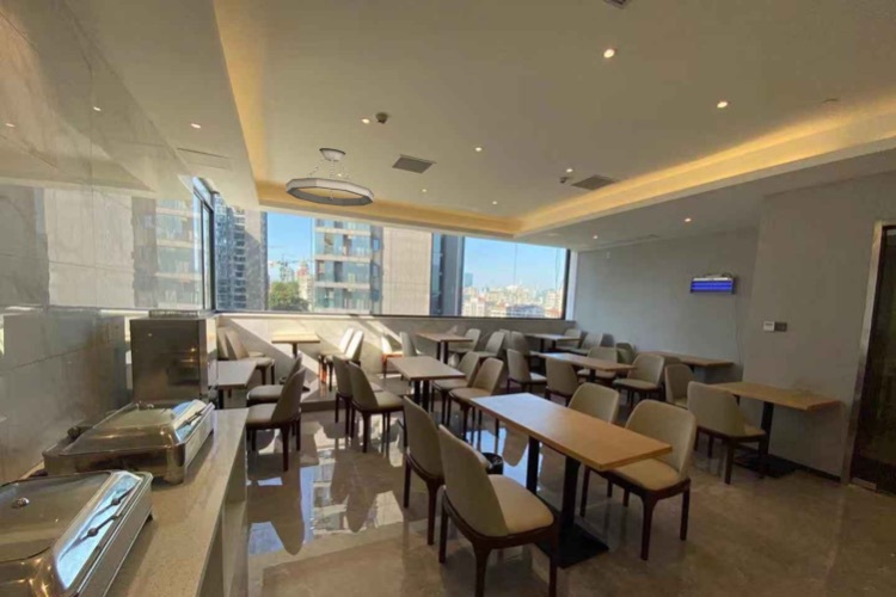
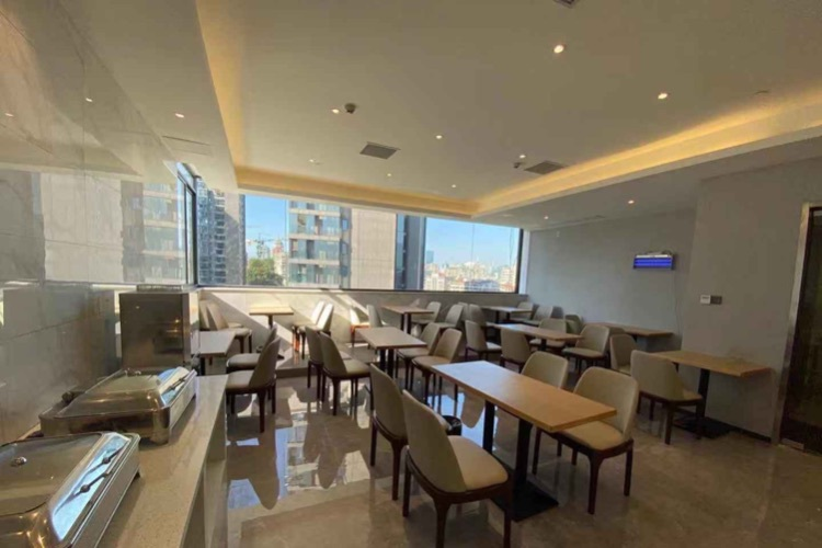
- chandelier (331, 174)
